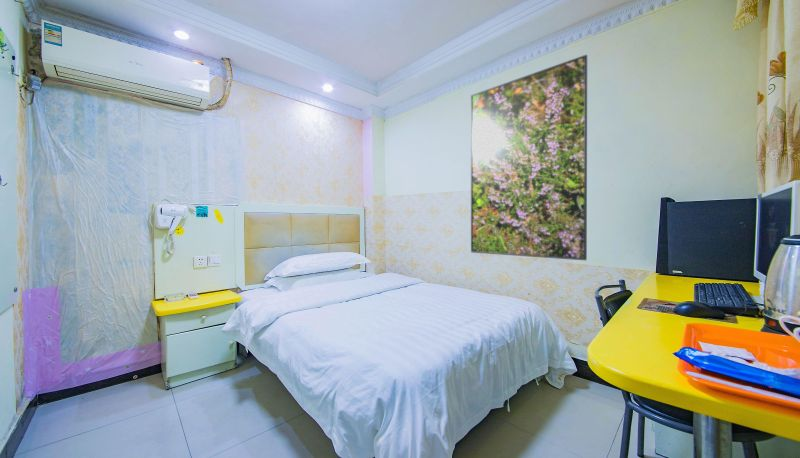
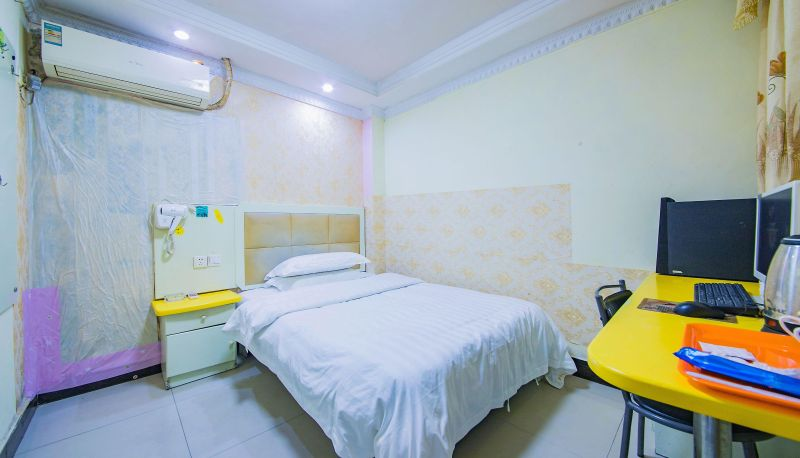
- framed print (521, 167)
